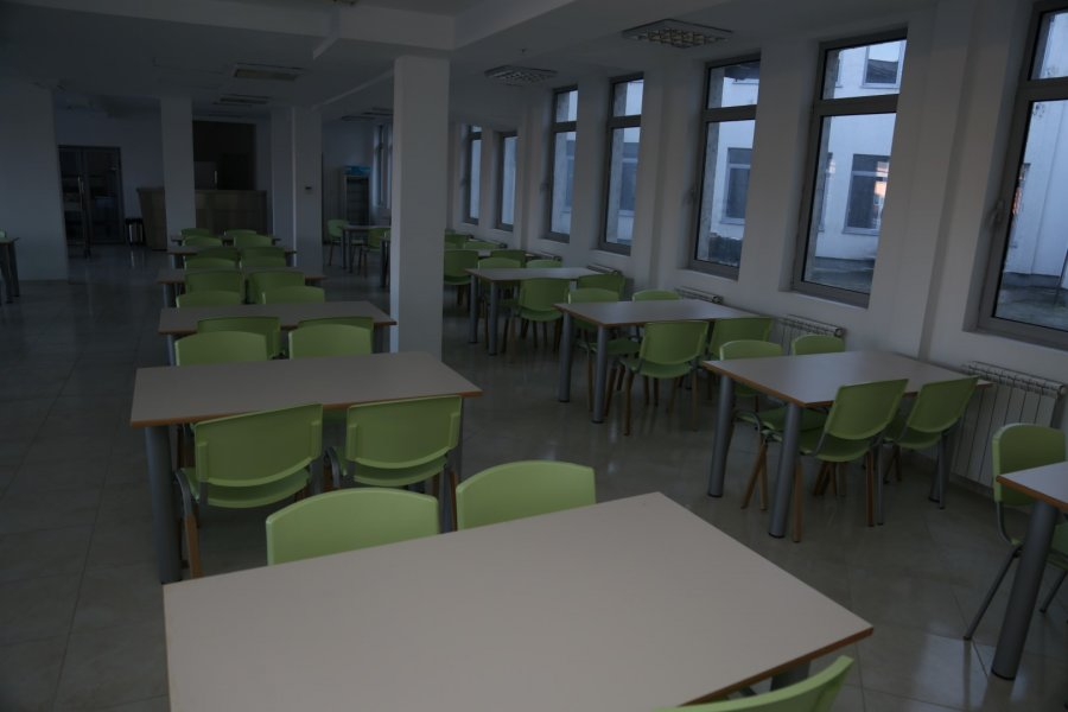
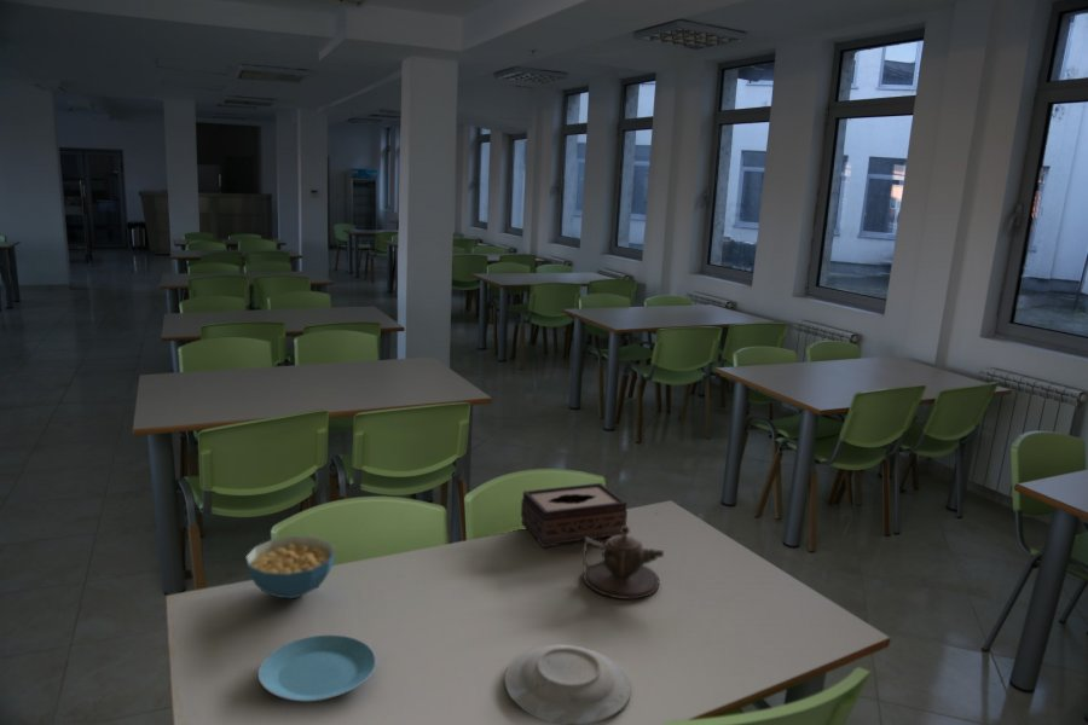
+ tissue box (573, 512)
+ cereal bowl (291, 573)
+ plate (318, 669)
+ teapot (623, 553)
+ plate (568, 674)
